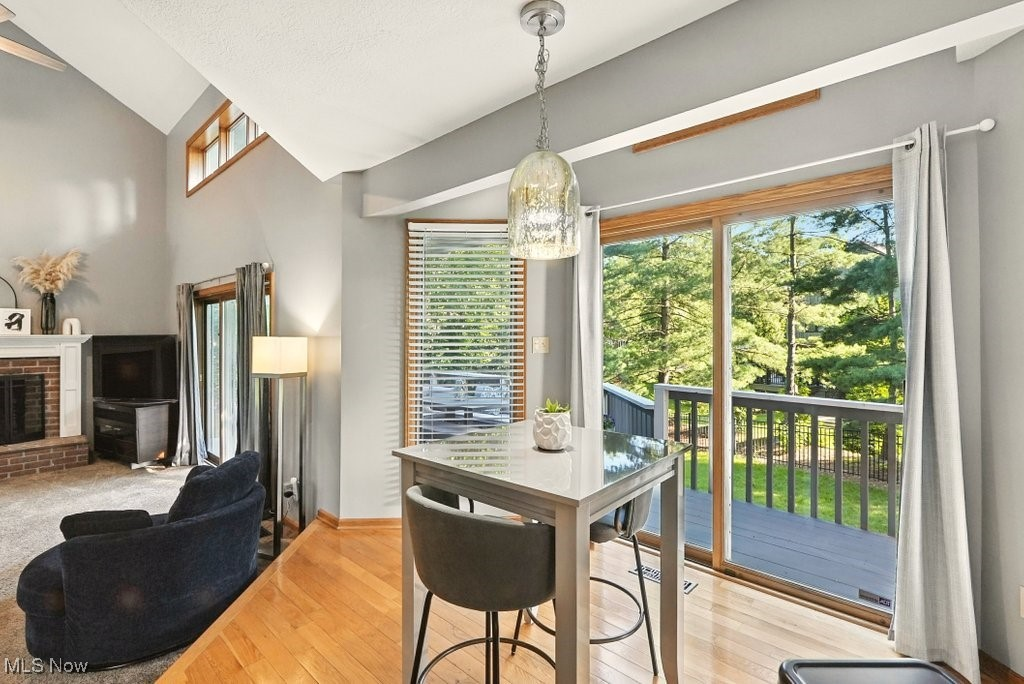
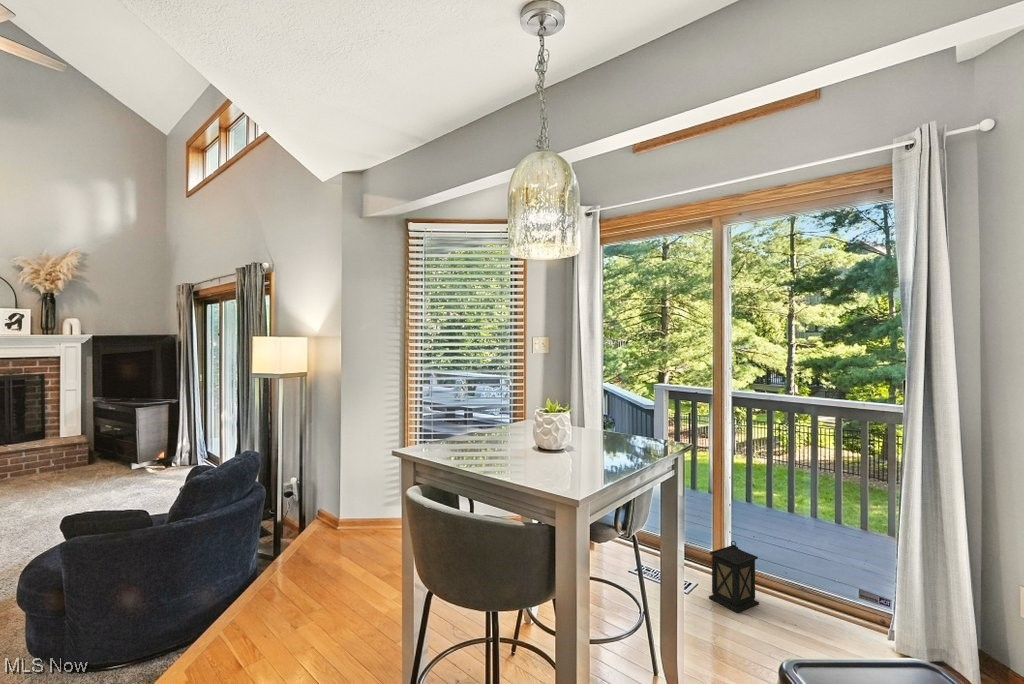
+ lantern (733, 570)
